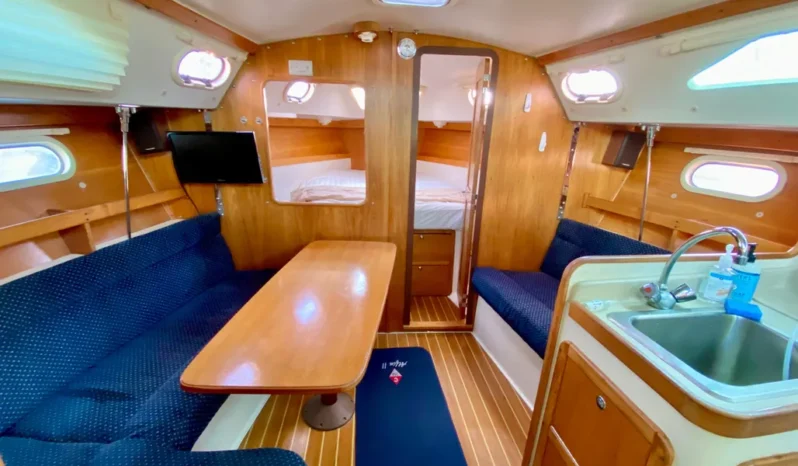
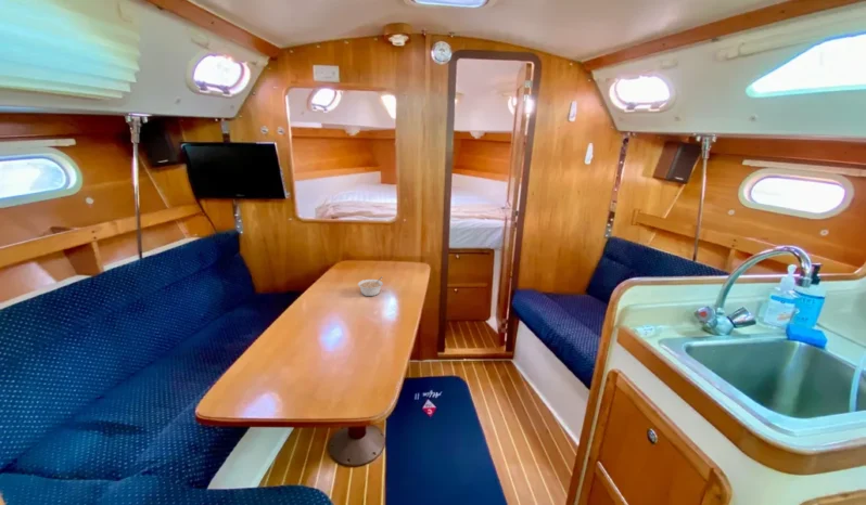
+ legume (370, 286)
